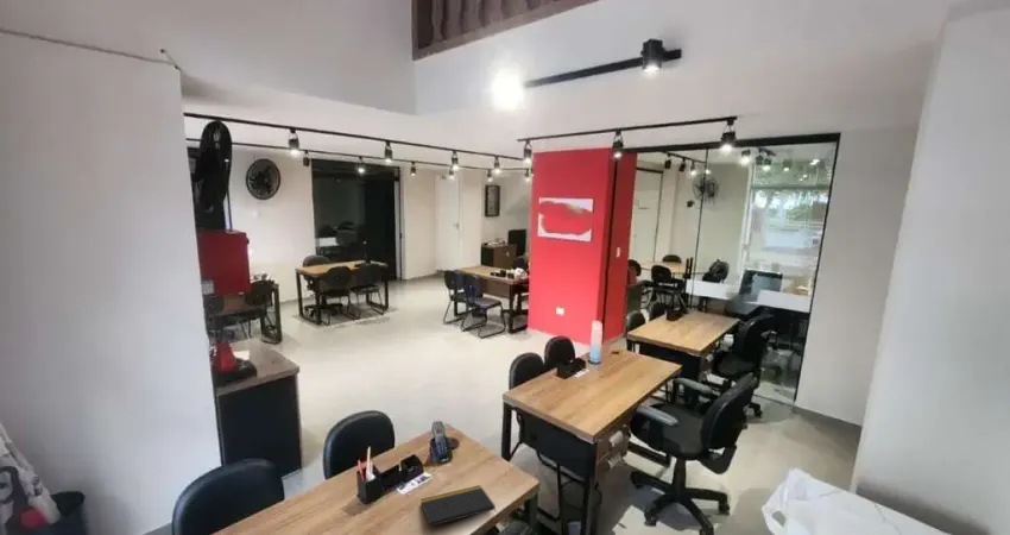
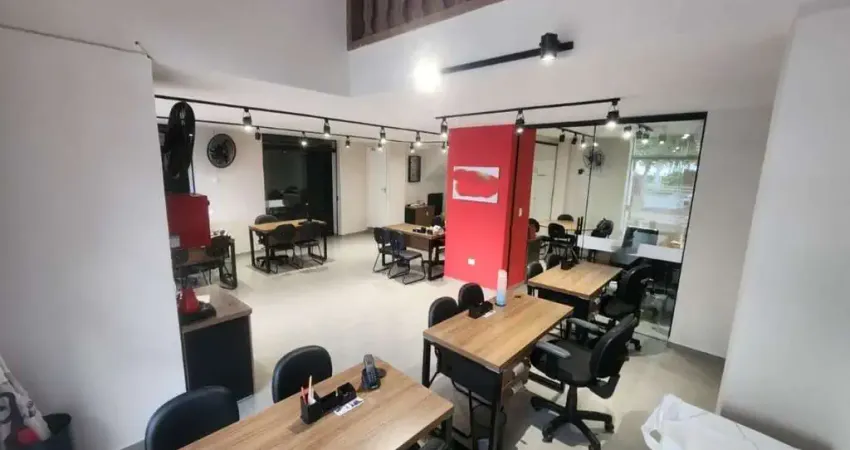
- notepad (456, 504)
